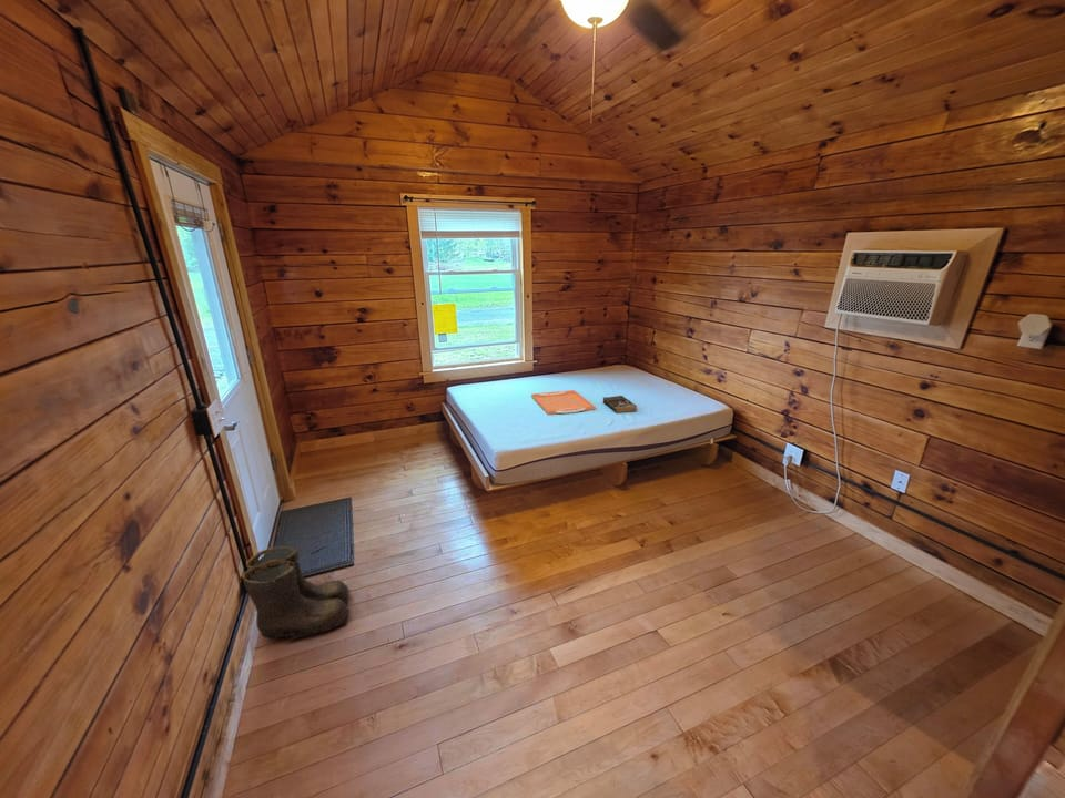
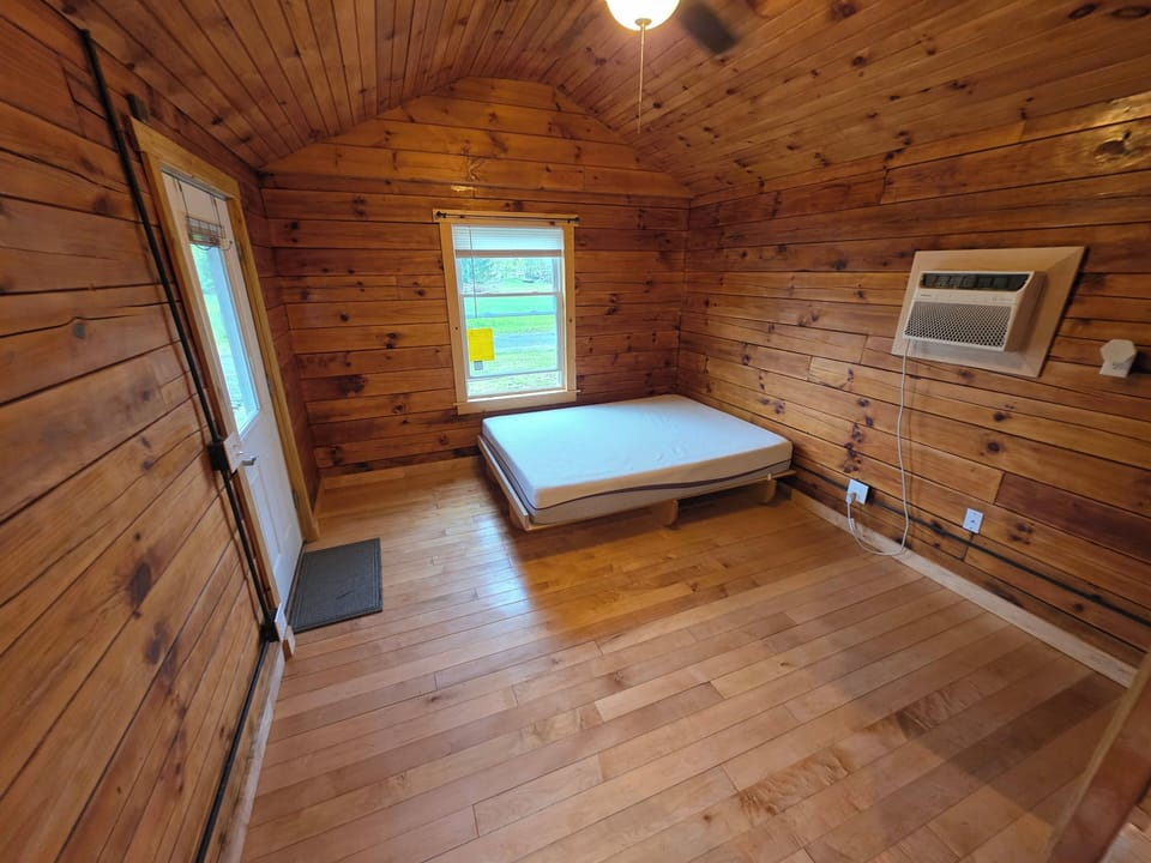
- book (619, 403)
- serving tray (561, 401)
- boots (300, 587)
